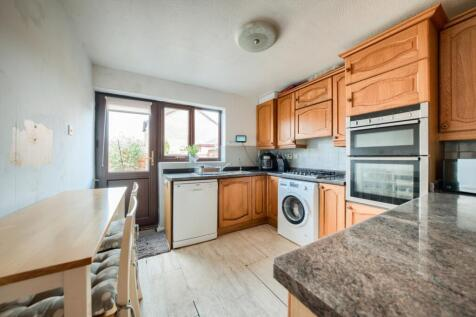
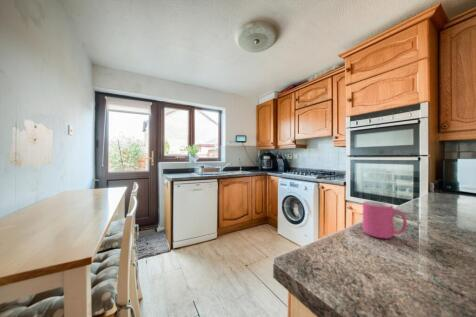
+ mug (383, 220)
